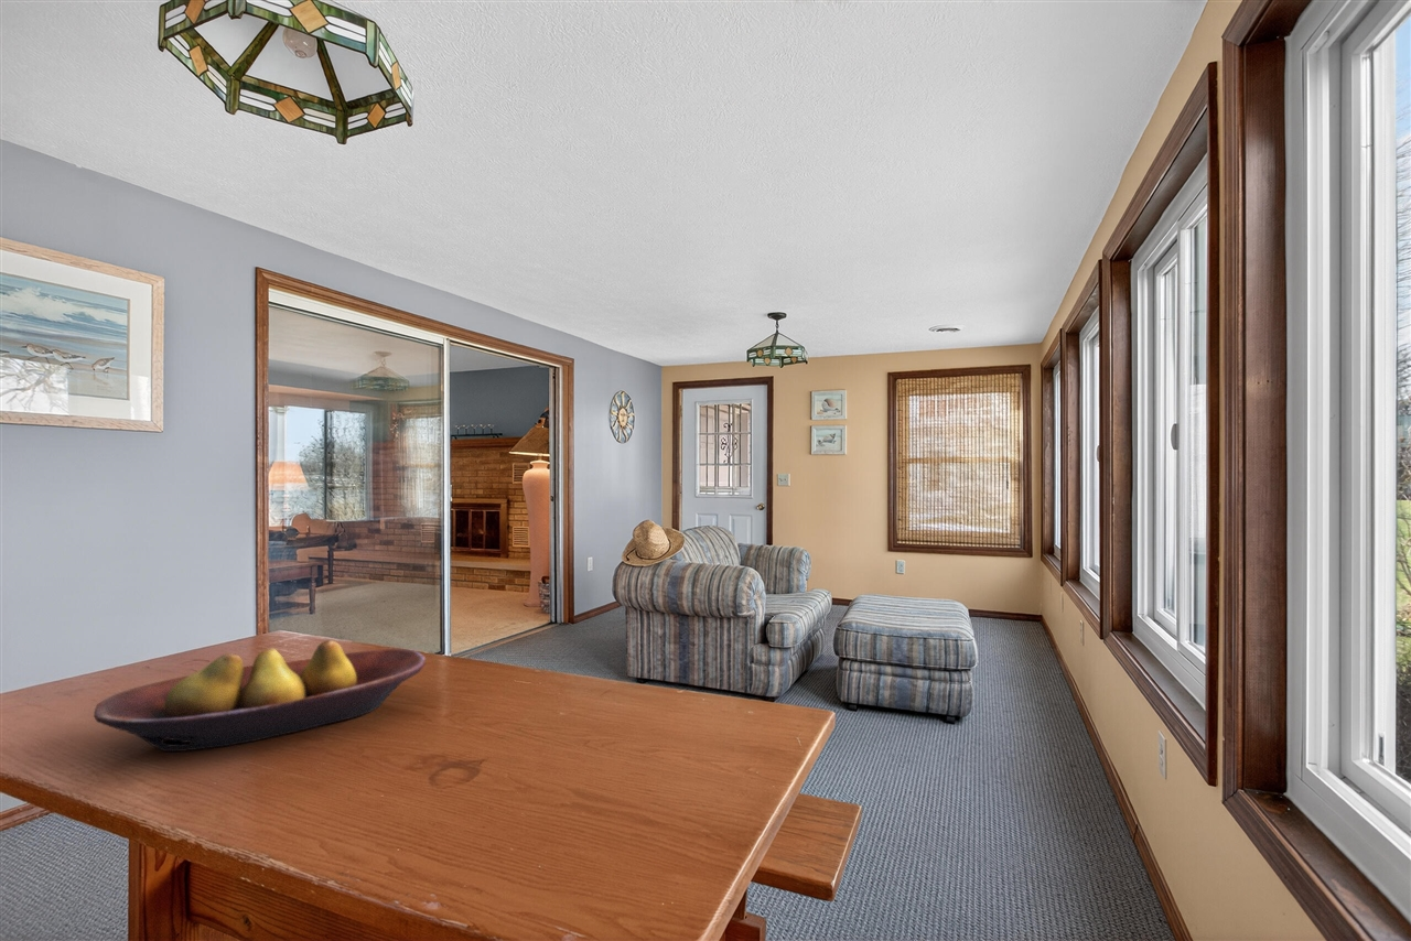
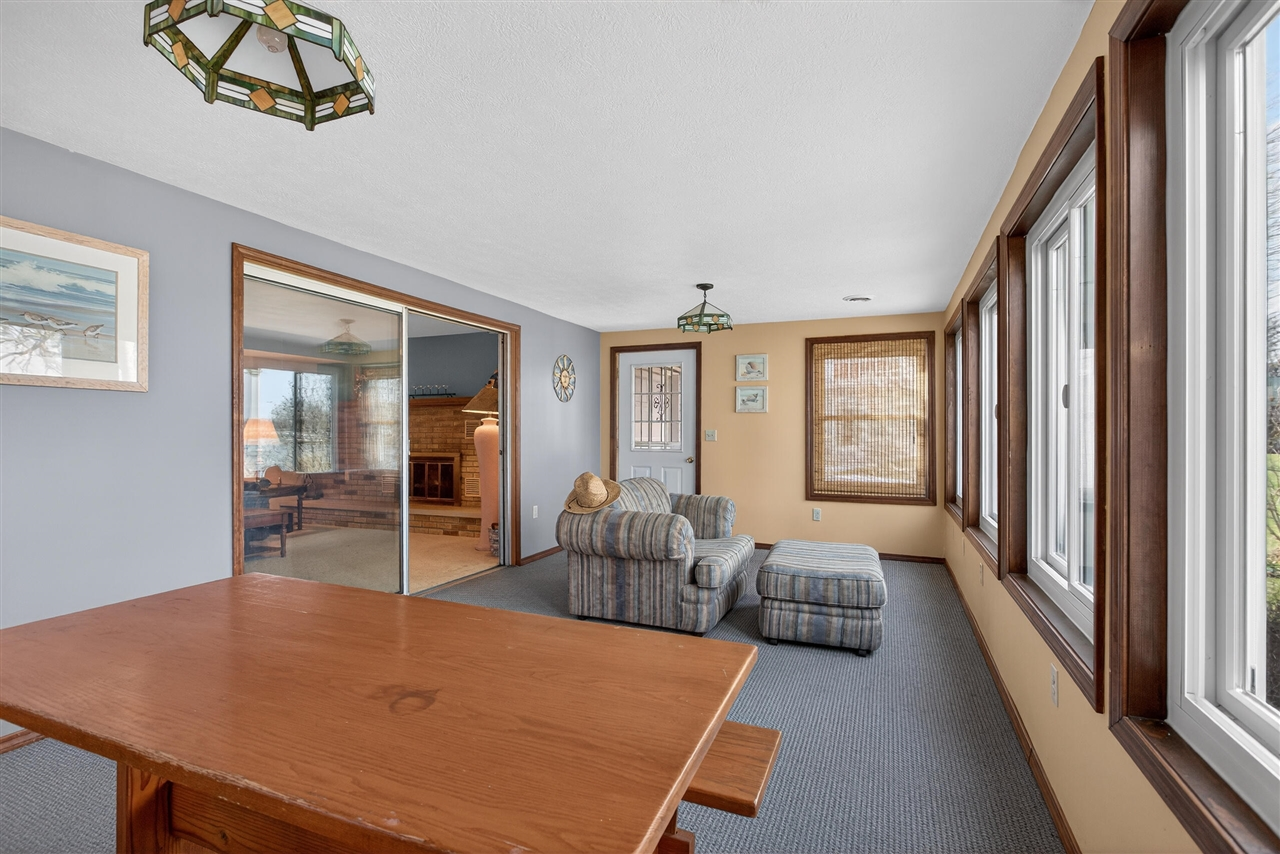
- fruit bowl (280, 683)
